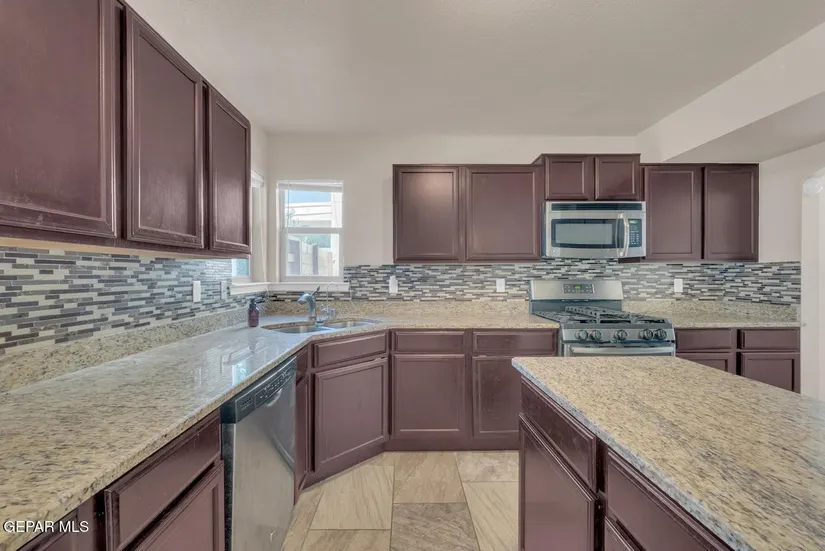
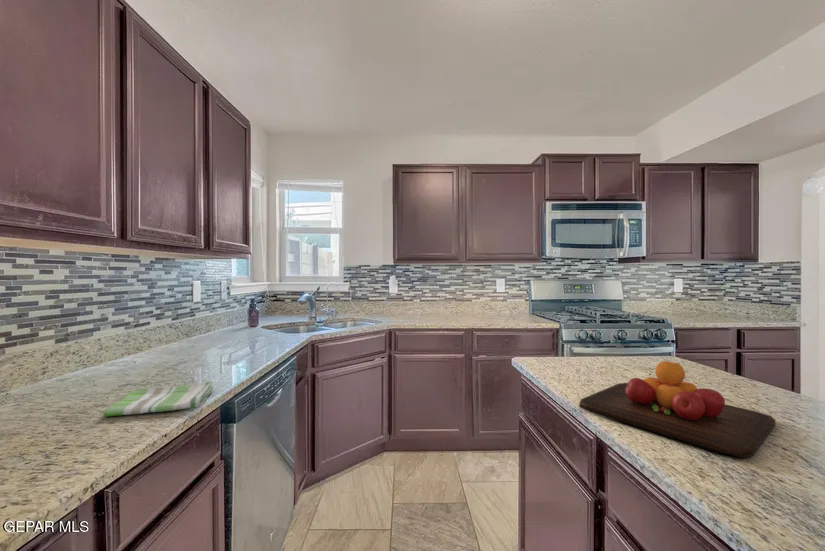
+ chopping board (670, 389)
+ dish towel (164, 396)
